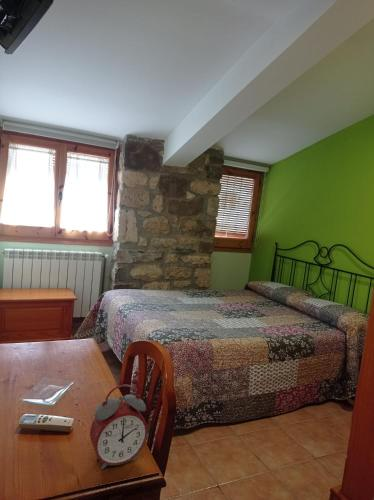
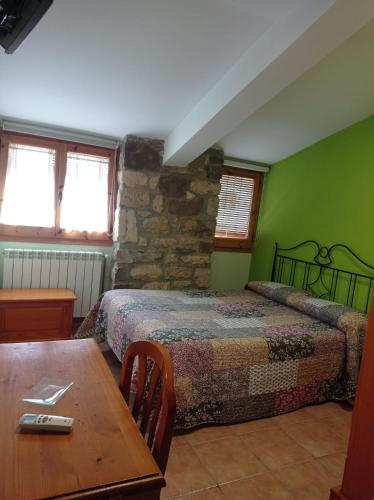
- alarm clock (119, 421)
